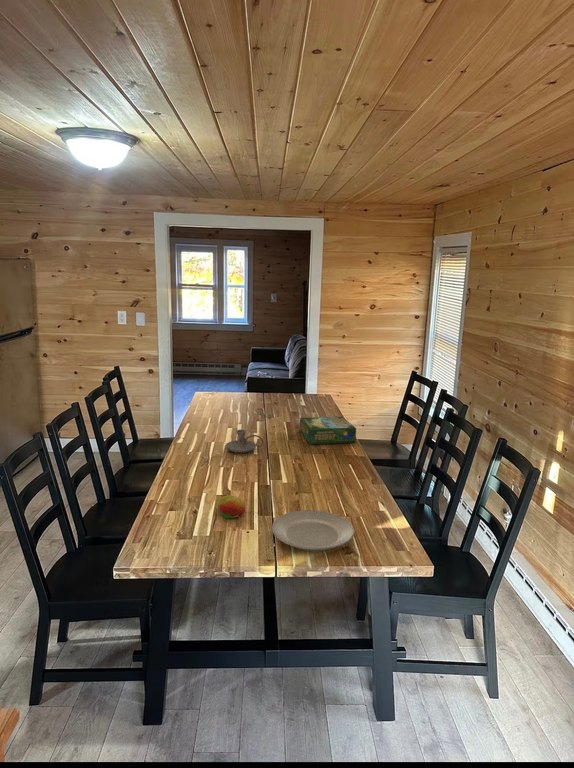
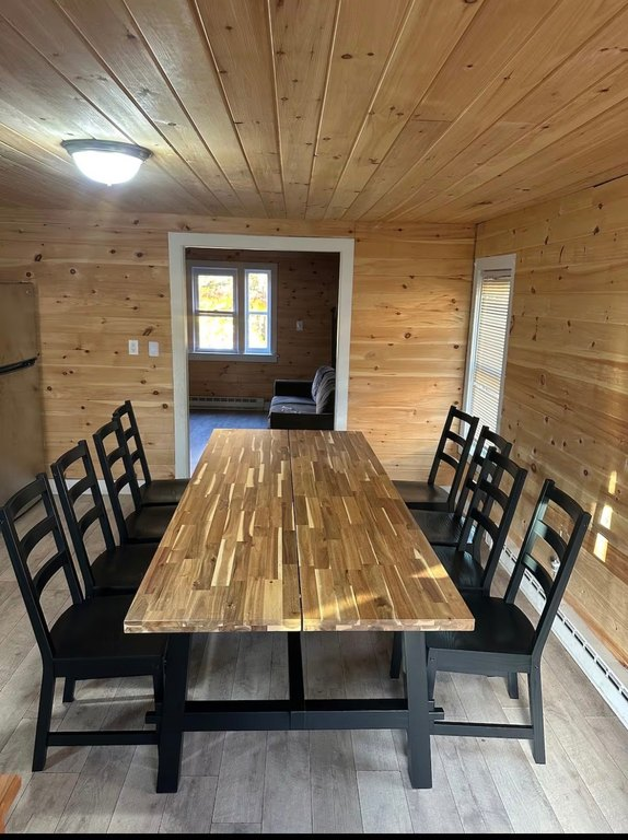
- board game (326, 429)
- fruit (231, 506)
- plate (312, 532)
- candle holder (244, 440)
